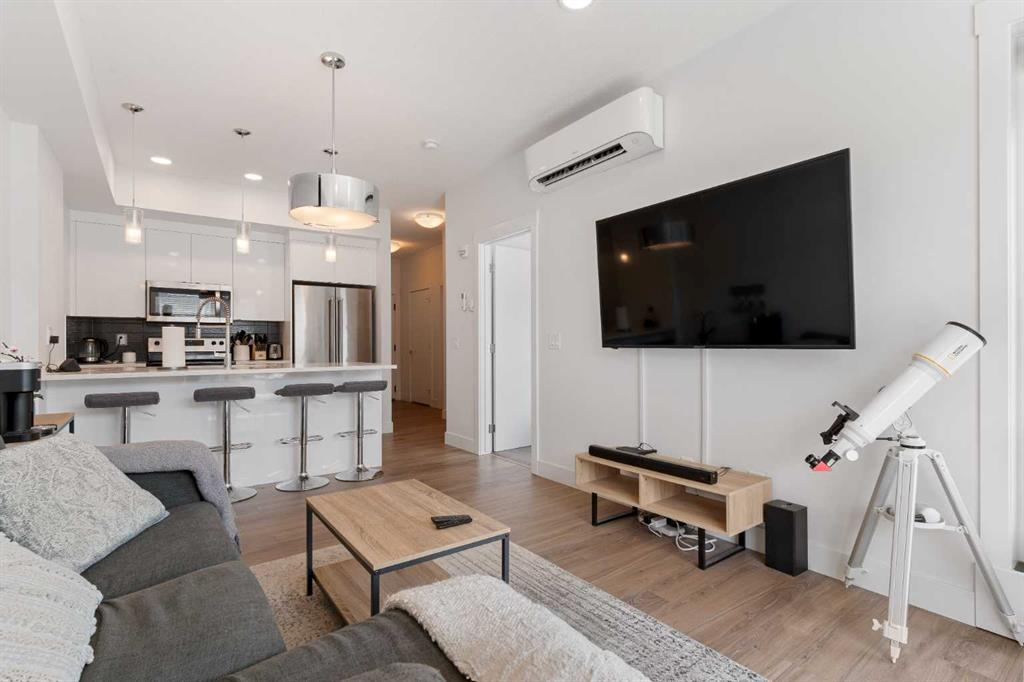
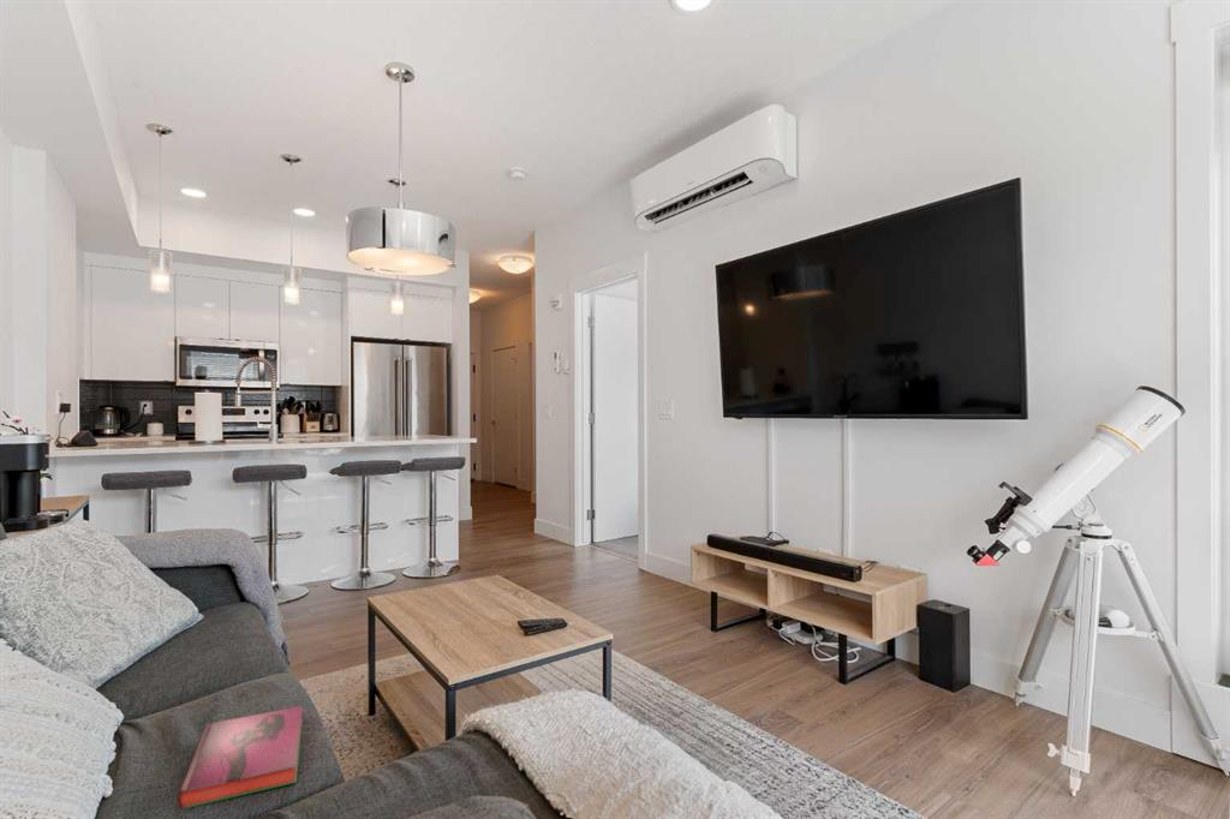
+ hardback book (247, 751)
